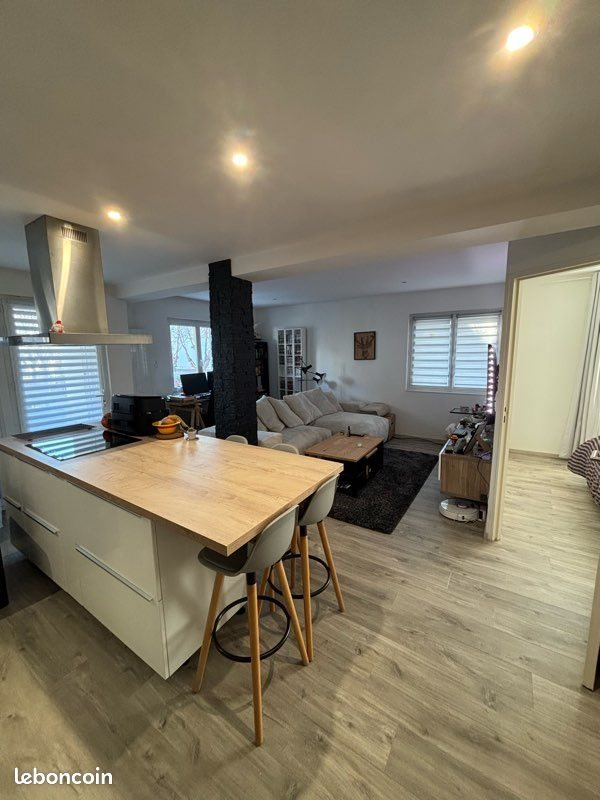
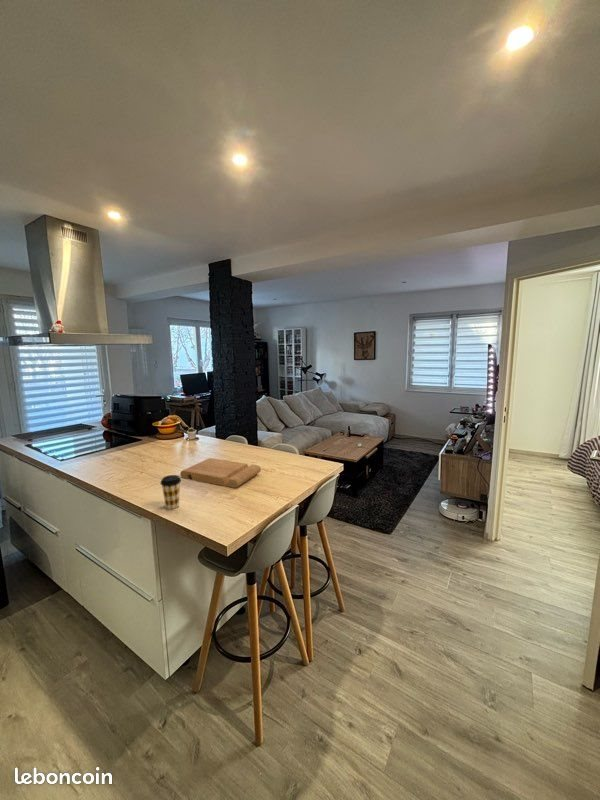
+ coffee cup (171, 492)
+ cutting board (221, 471)
